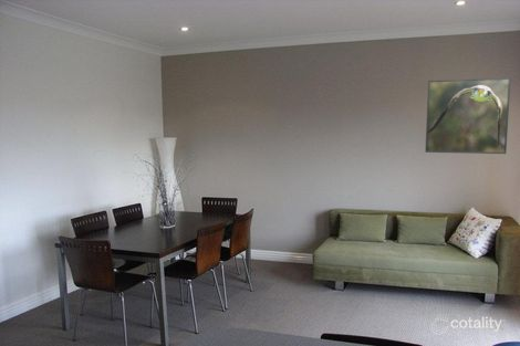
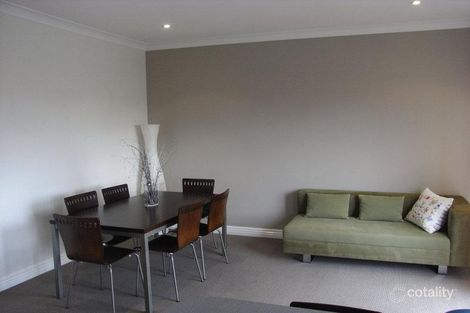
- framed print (466, 116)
